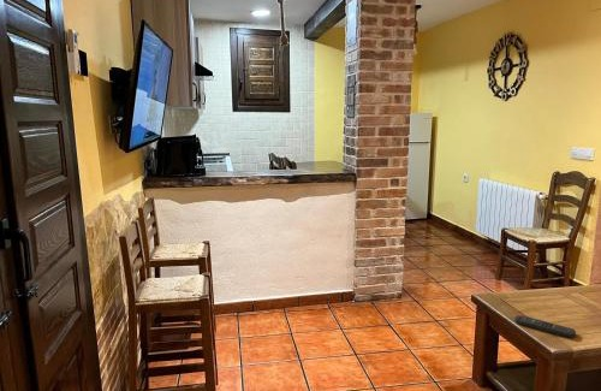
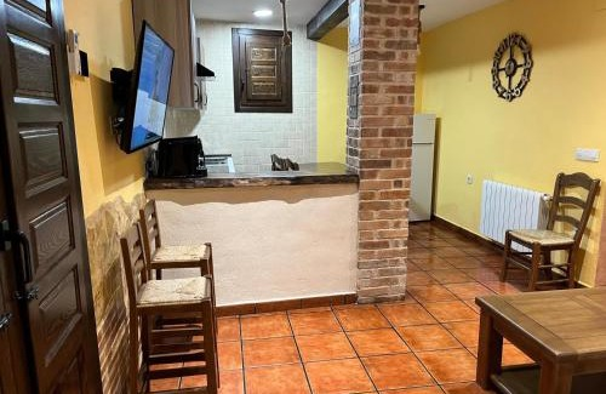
- remote control (543, 325)
